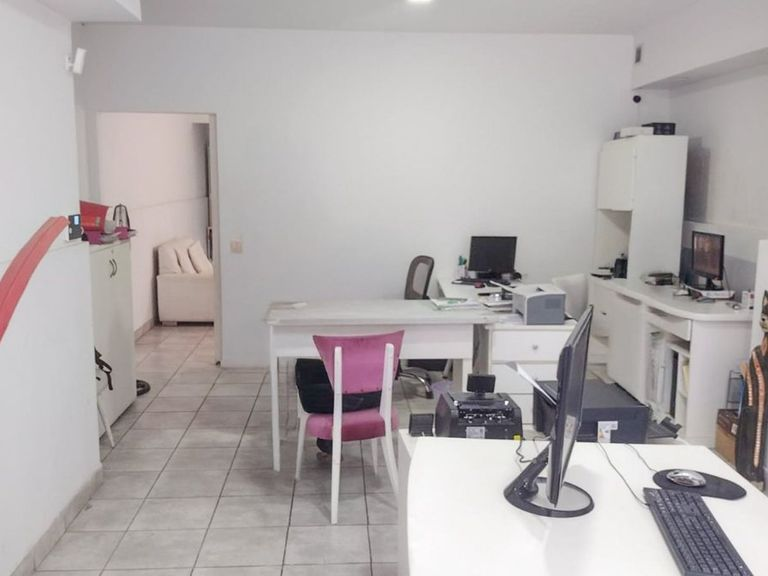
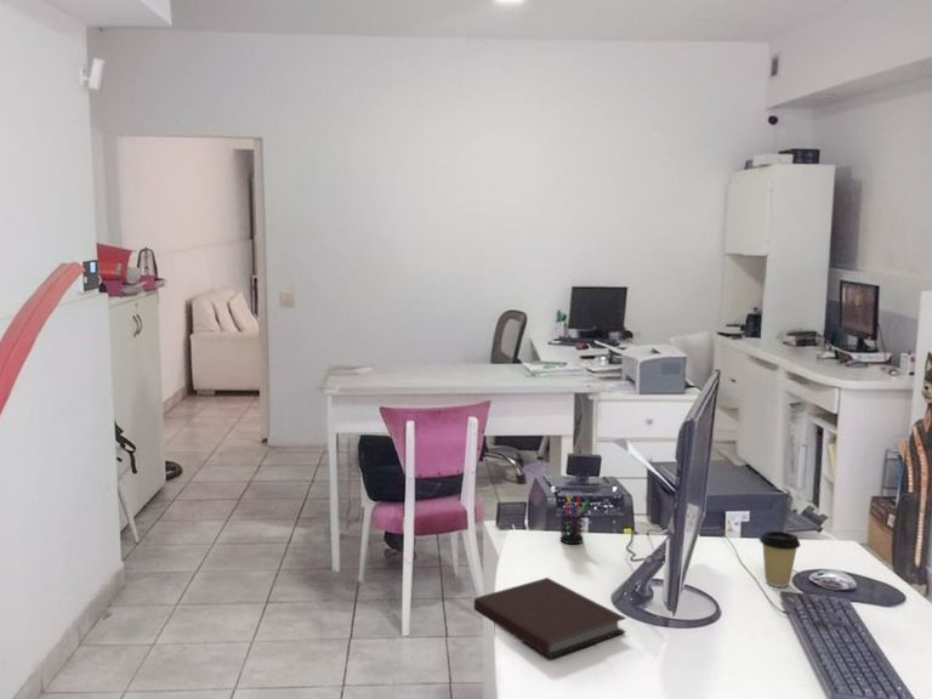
+ pen holder (575, 517)
+ coffee cup (778, 558)
+ notebook (547, 614)
